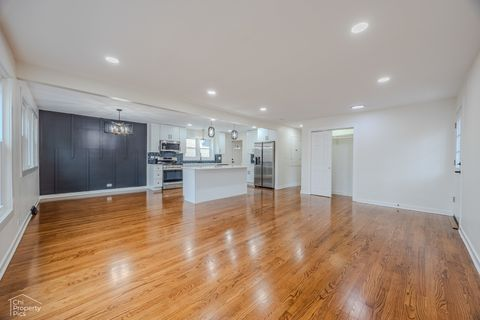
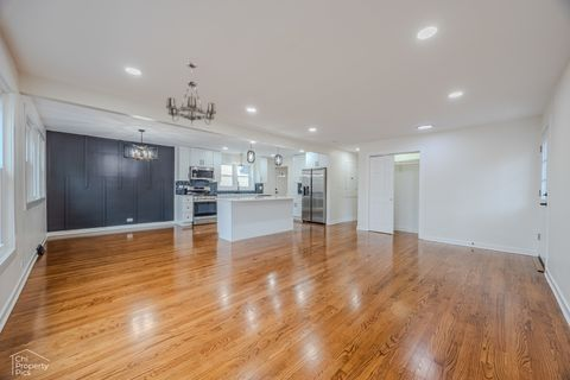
+ chandelier (191, 93)
